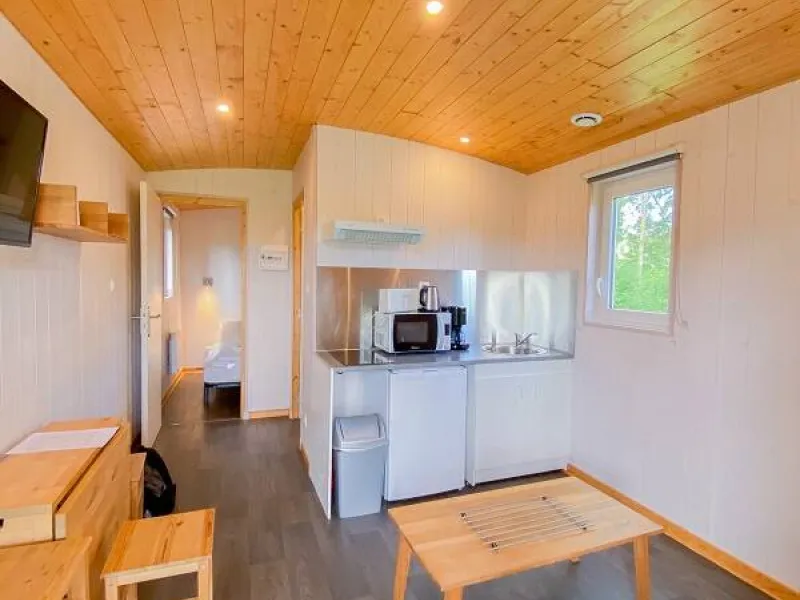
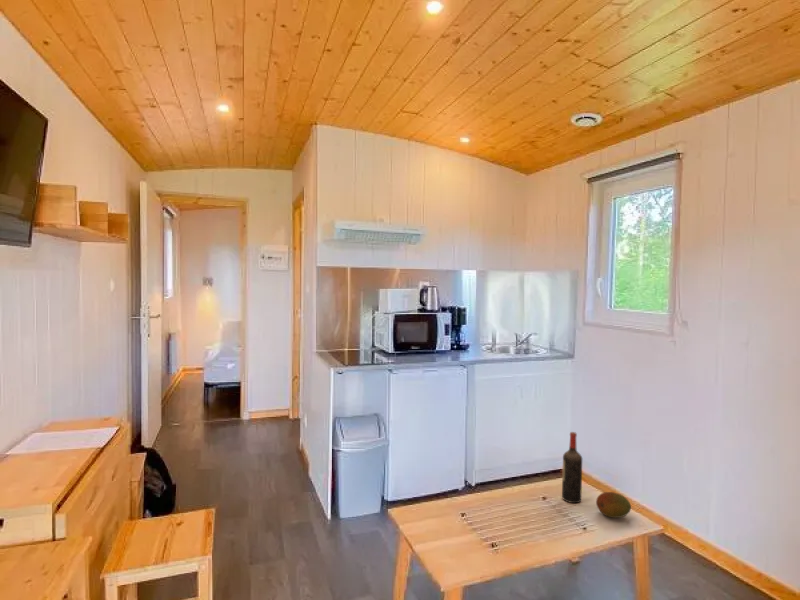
+ fruit (613, 504)
+ wine bottle (572, 466)
